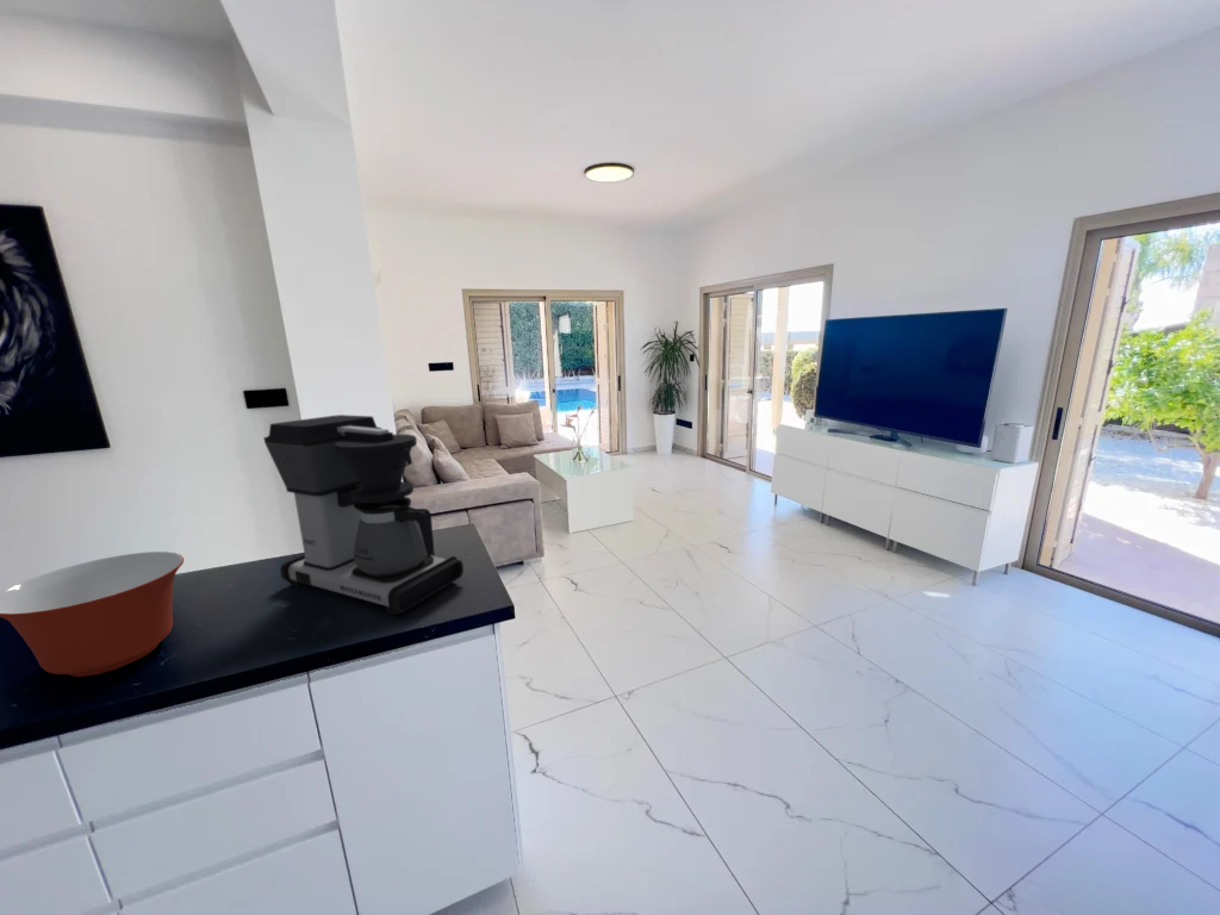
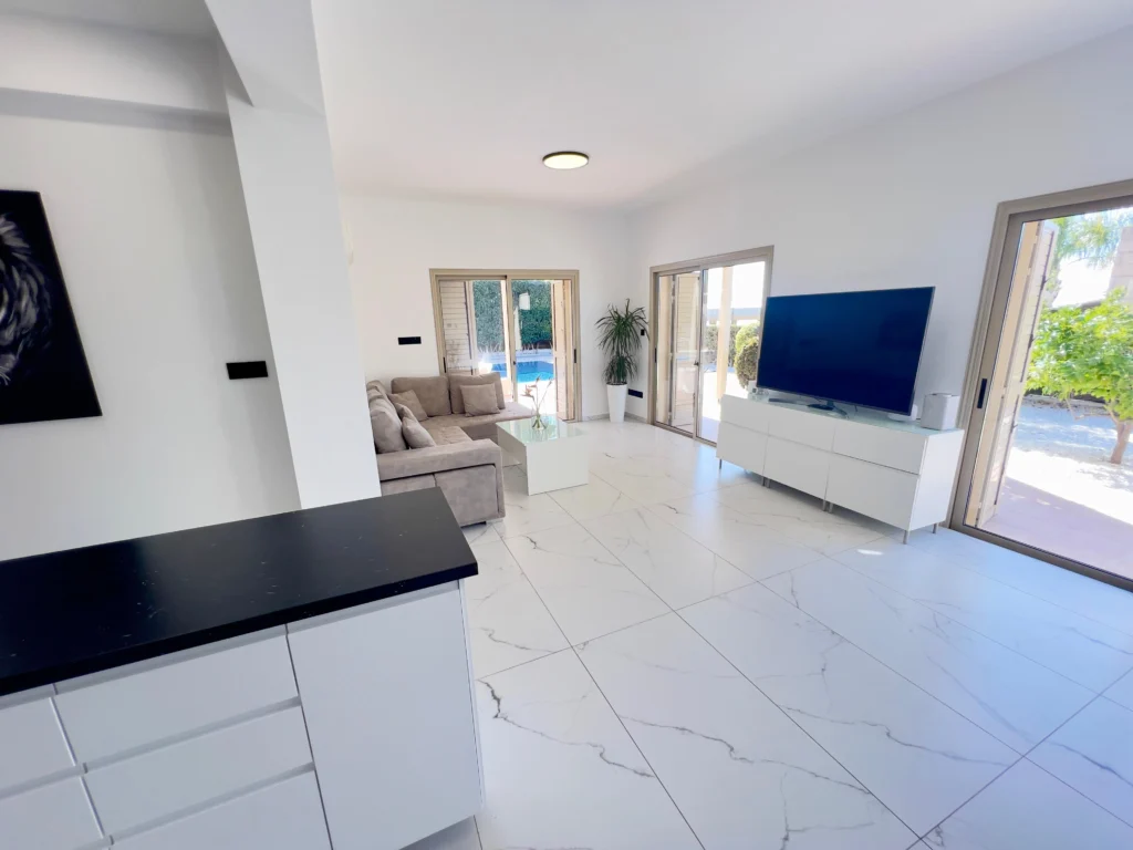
- coffee maker (365, 505)
- mixing bowl (104, 617)
